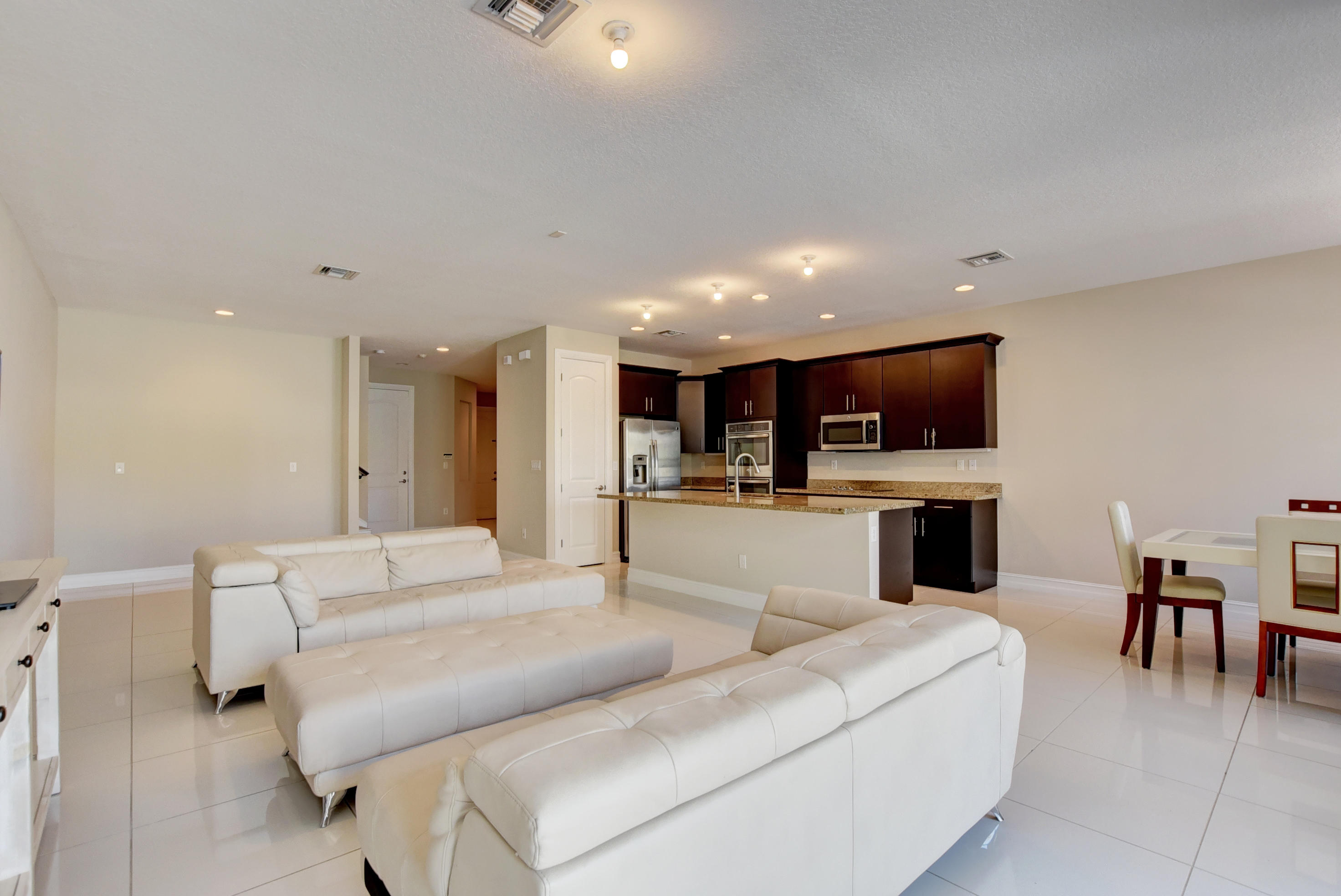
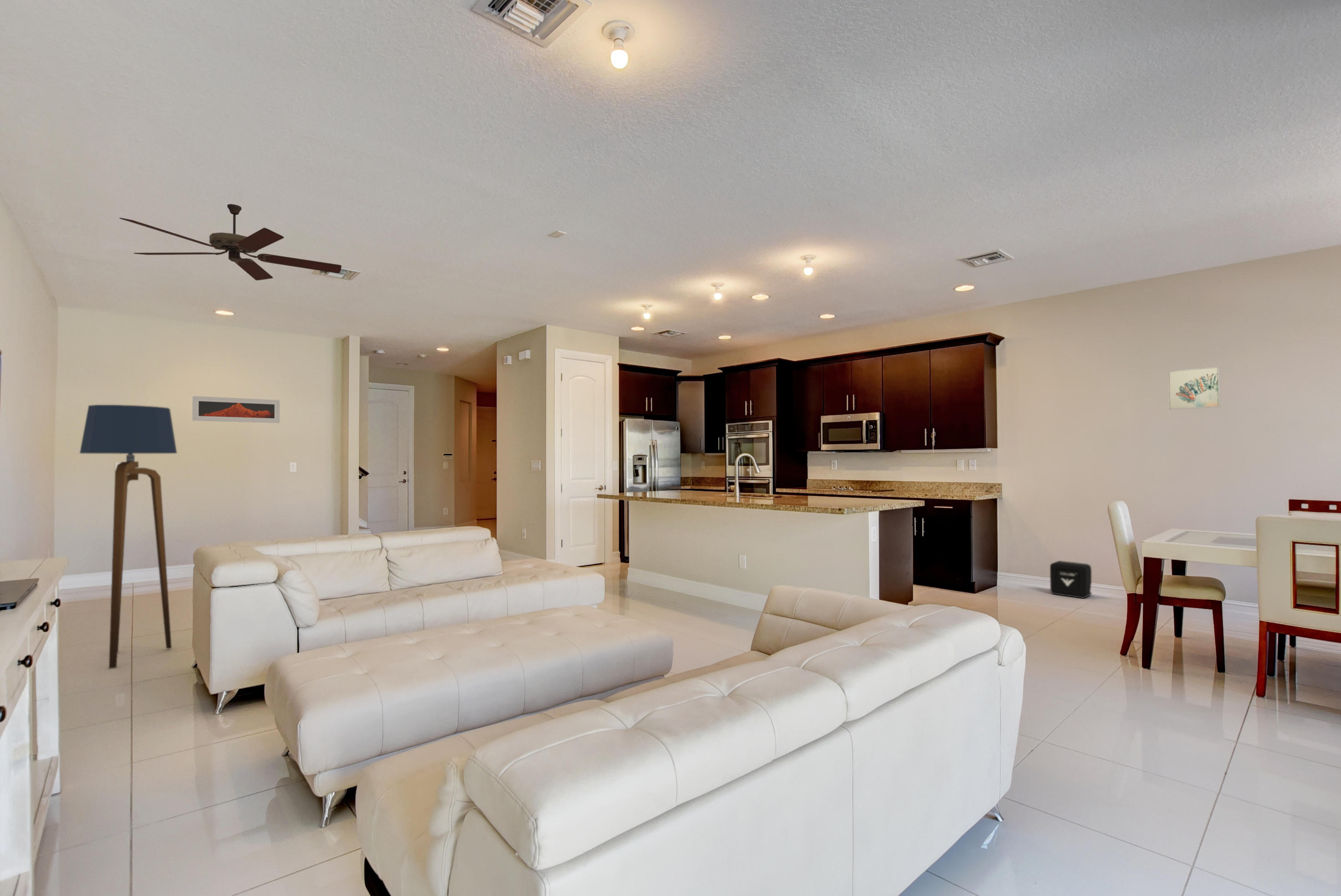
+ ceiling fan (242, 235)
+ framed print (237, 410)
+ air purifier (1070, 579)
+ floor lamp (125, 531)
+ wall art (1193, 388)
